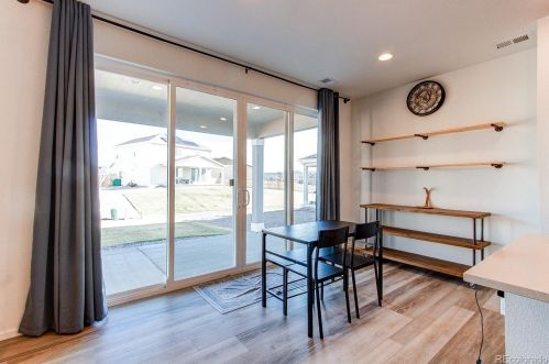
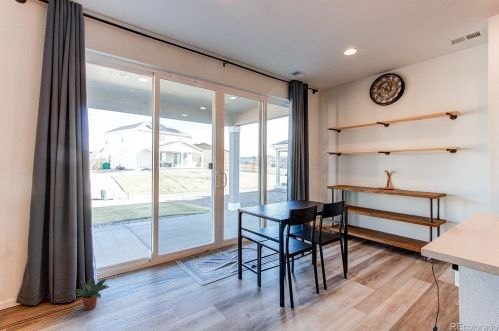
+ potted plant (90, 293)
